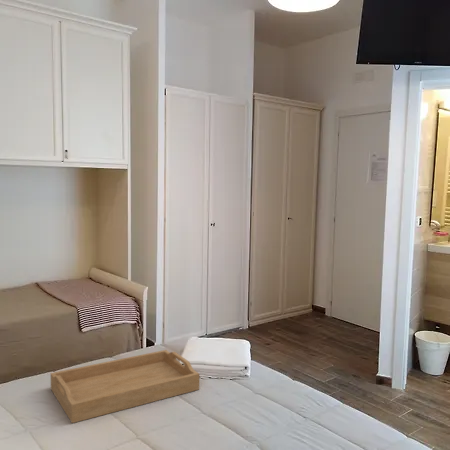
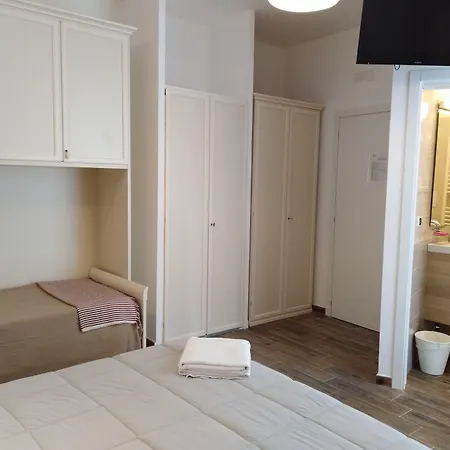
- serving tray (125, 378)
